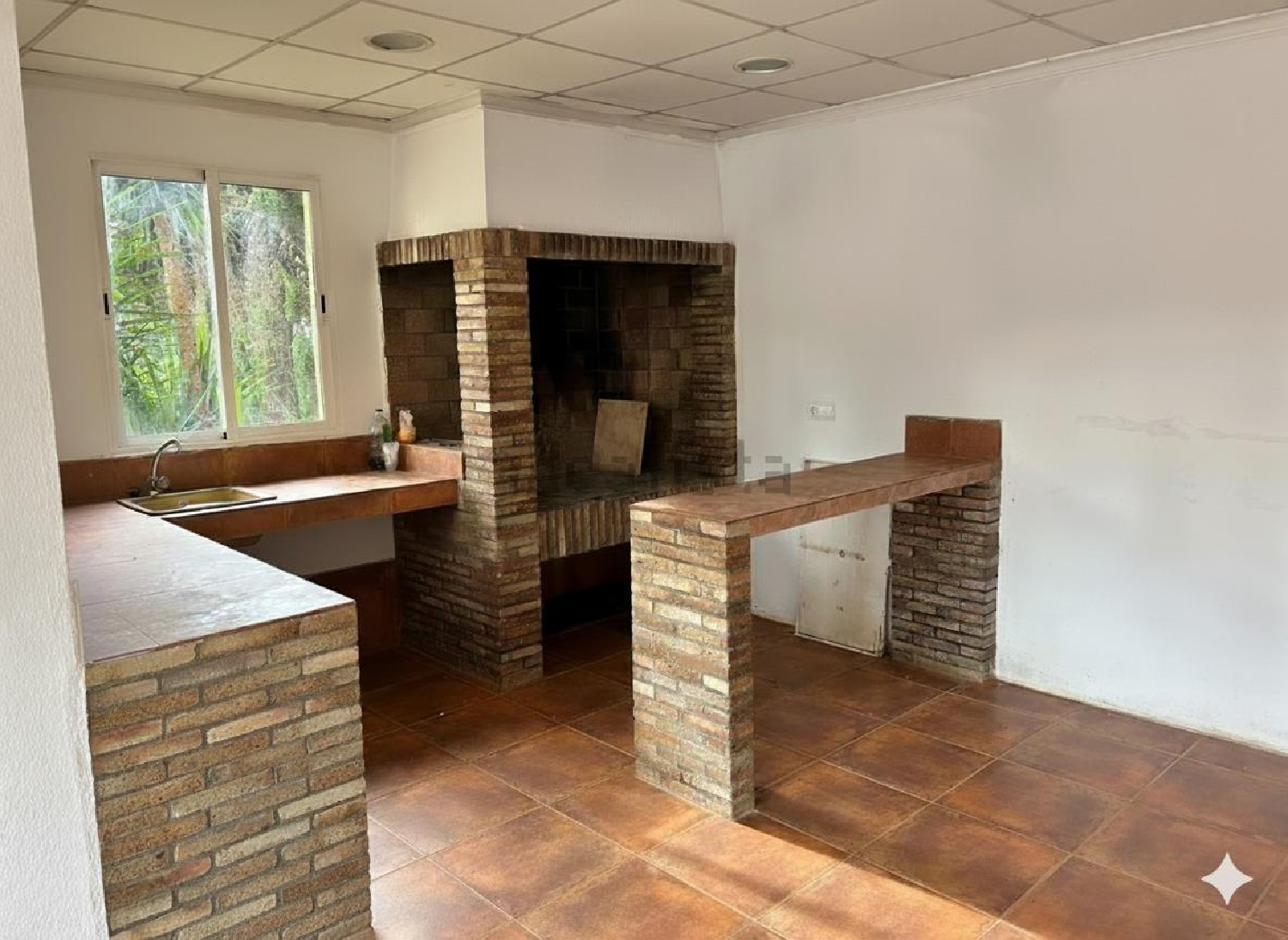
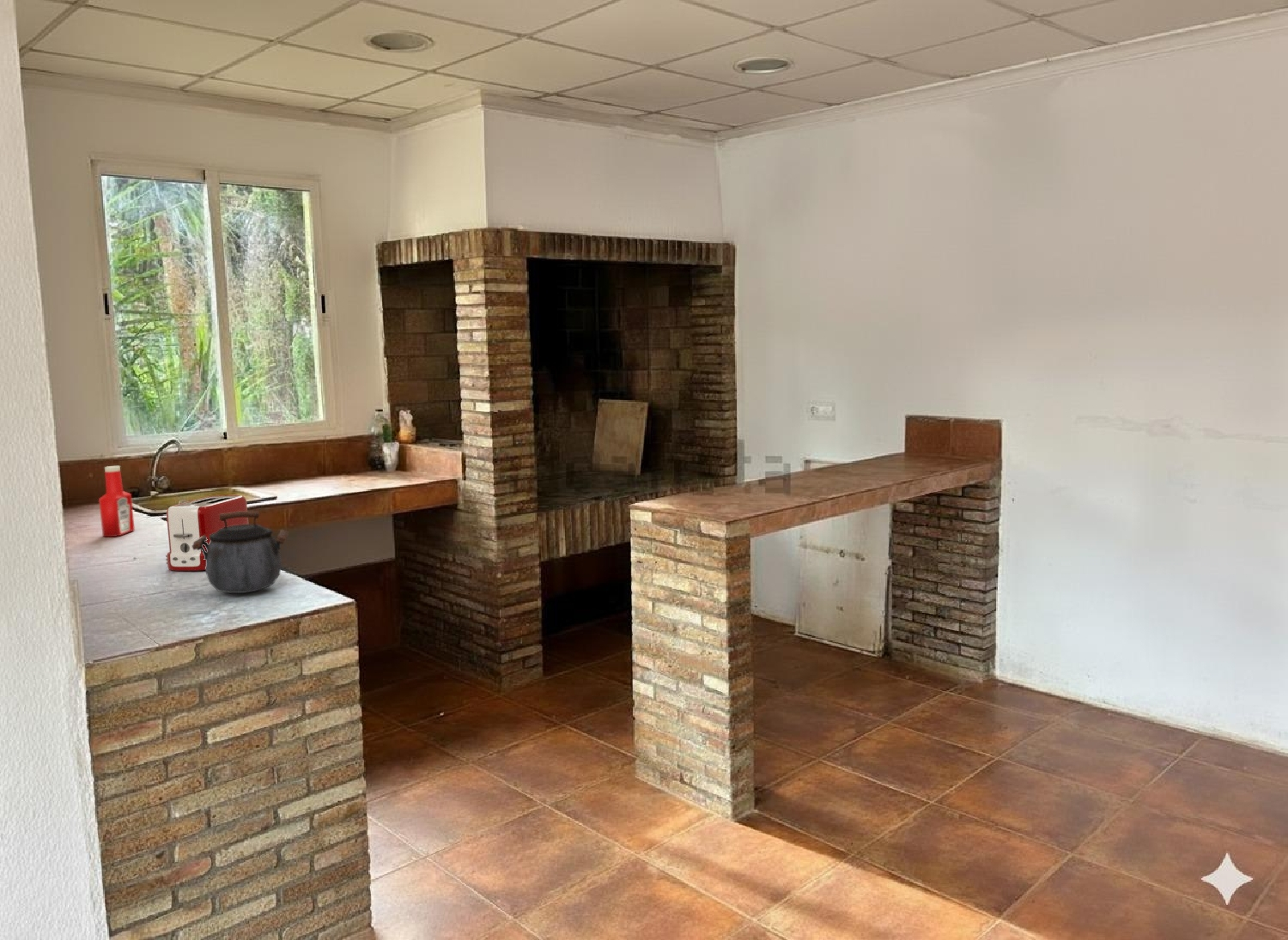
+ kettle (242, 551)
+ soap bottle (115, 500)
+ toaster (210, 531)
